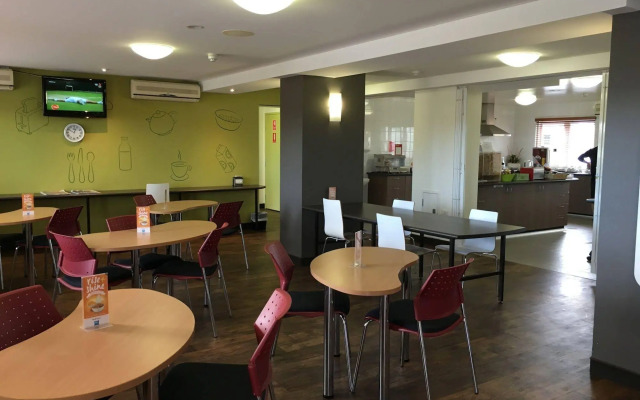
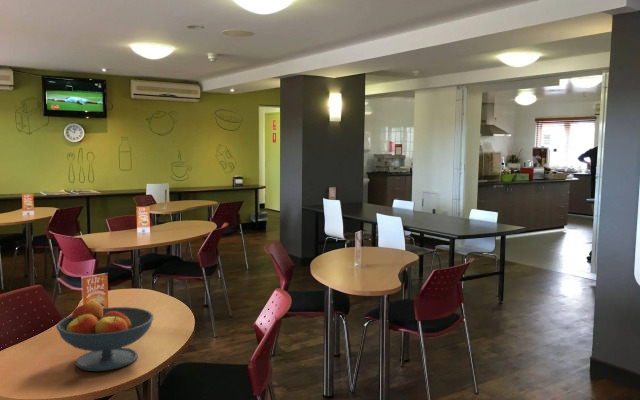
+ fruit bowl (106, 332)
